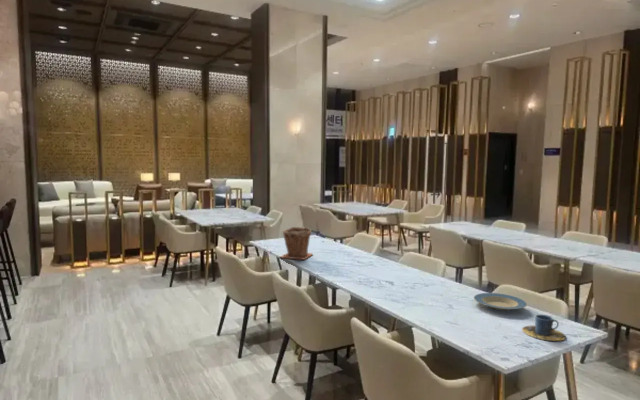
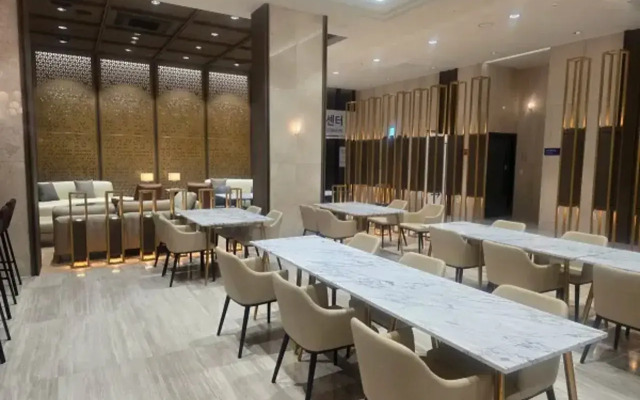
- cup (544, 325)
- plate (499, 303)
- plant pot (296, 242)
